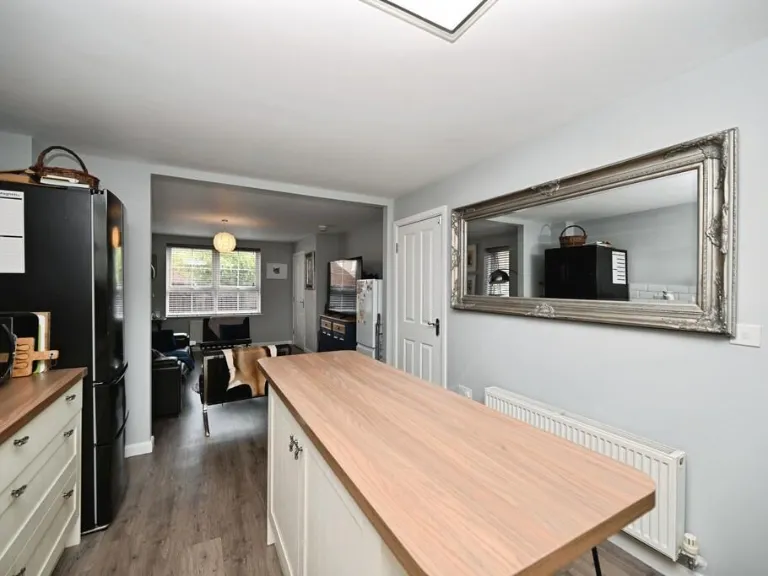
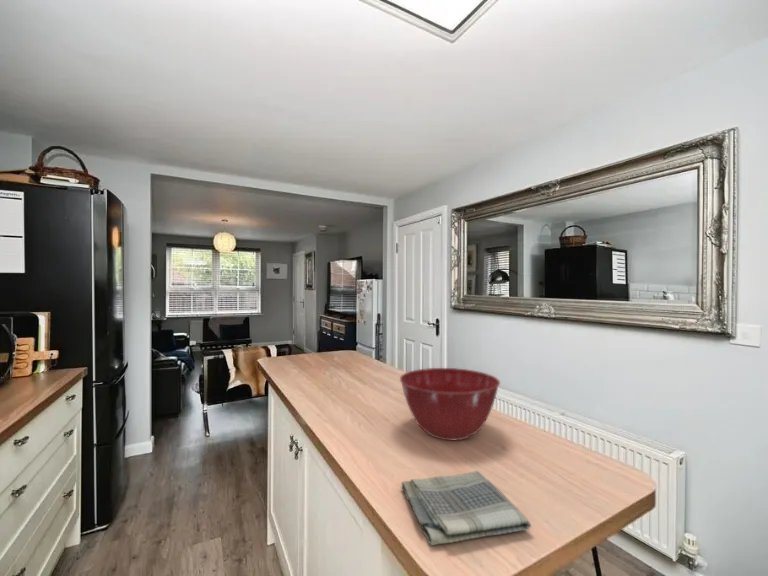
+ dish towel (458, 500)
+ mixing bowl (448, 404)
